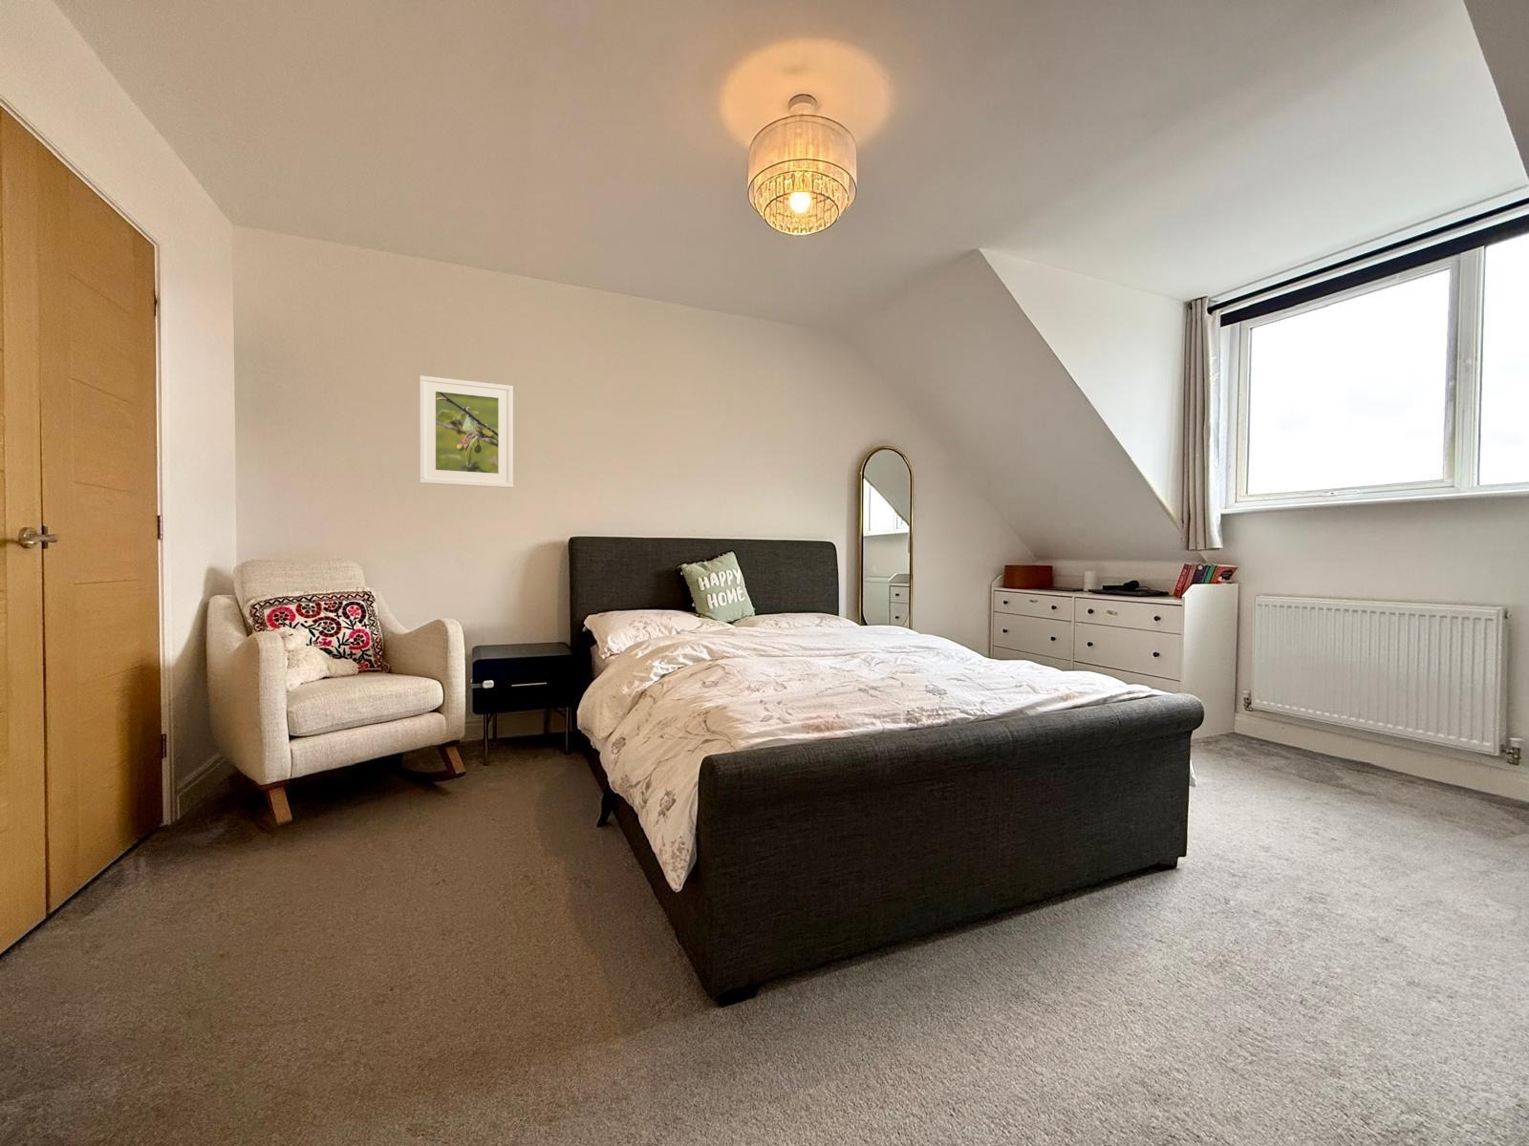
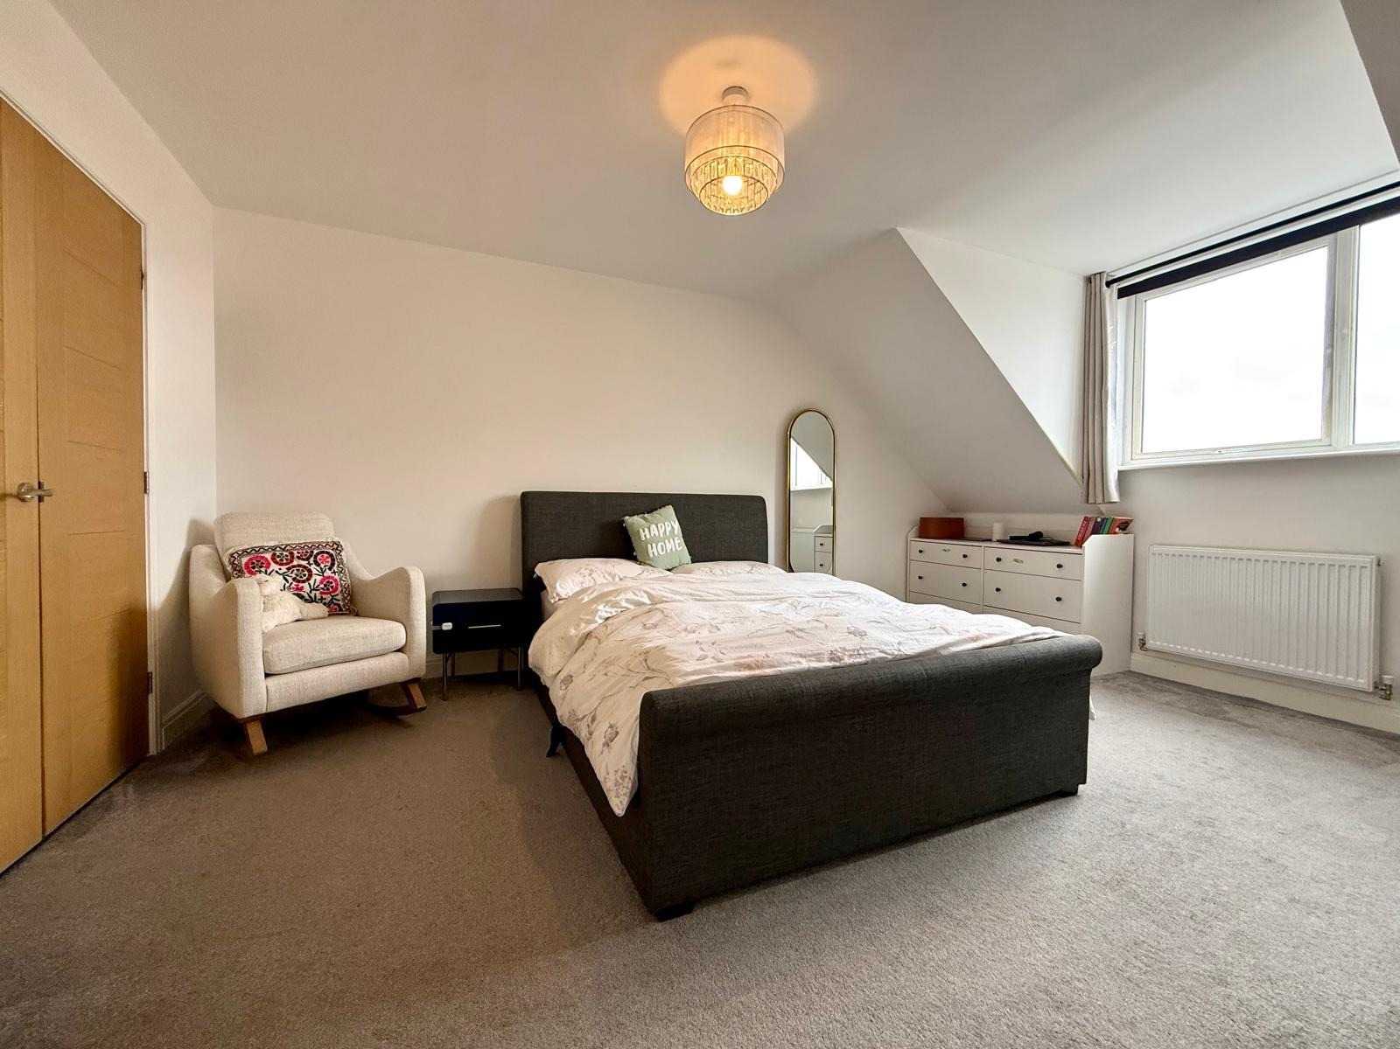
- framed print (467, 432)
